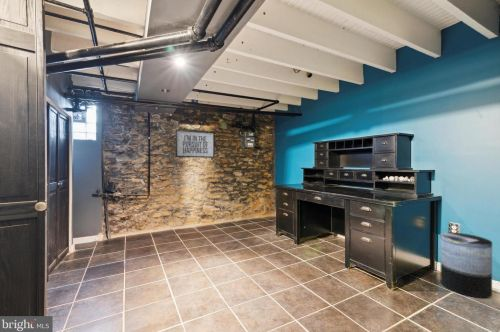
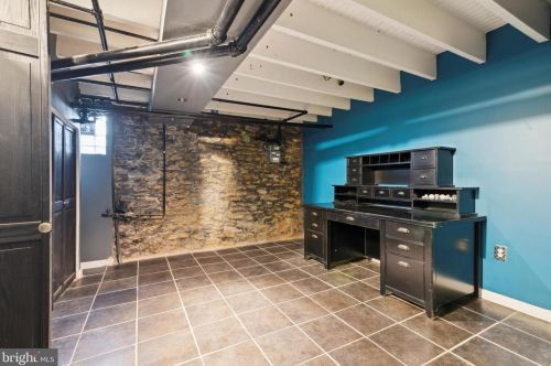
- trash can (464, 262)
- mirror (195, 144)
